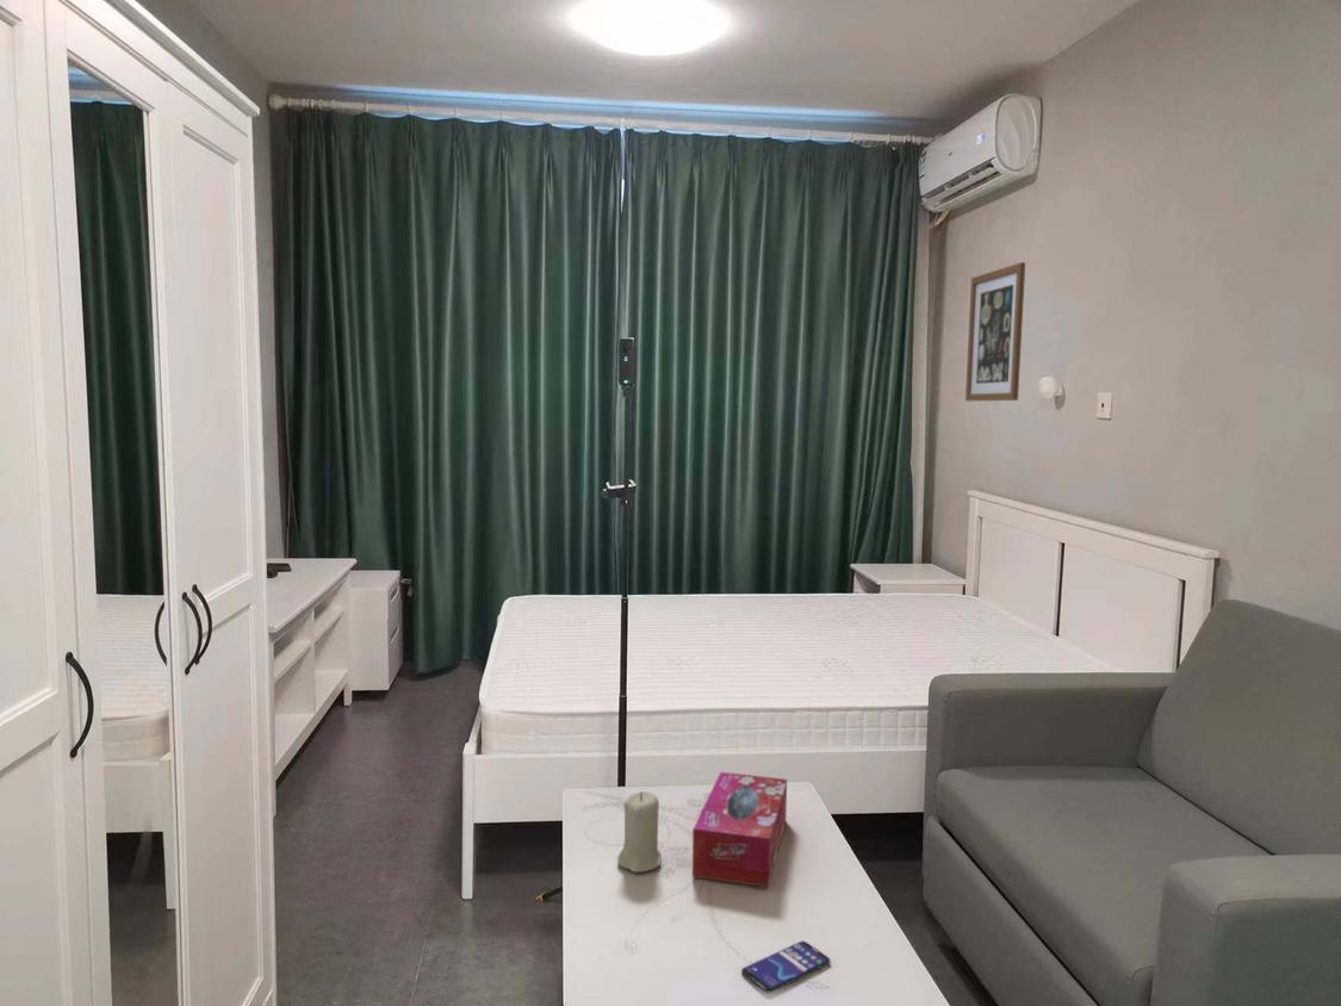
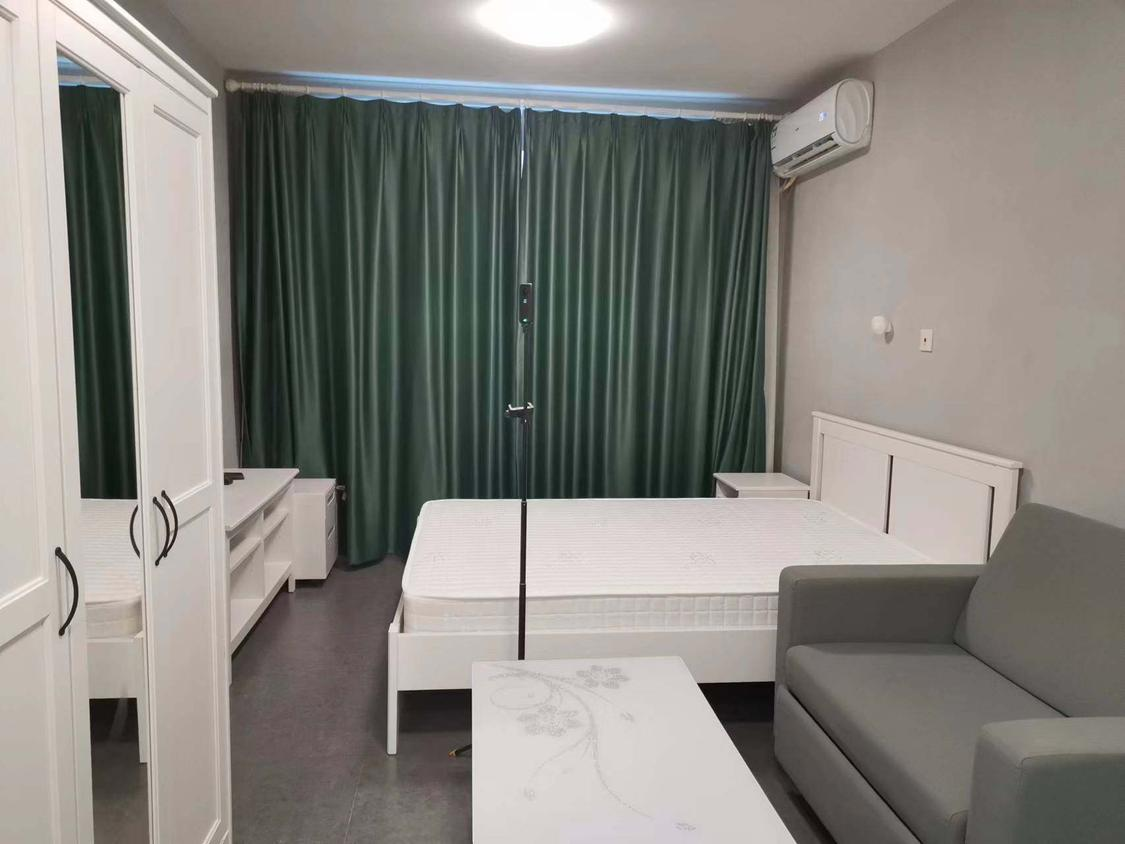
- smartphone (786, 965)
- tissue box (741, 825)
- candle (640, 827)
- wall art (993, 336)
